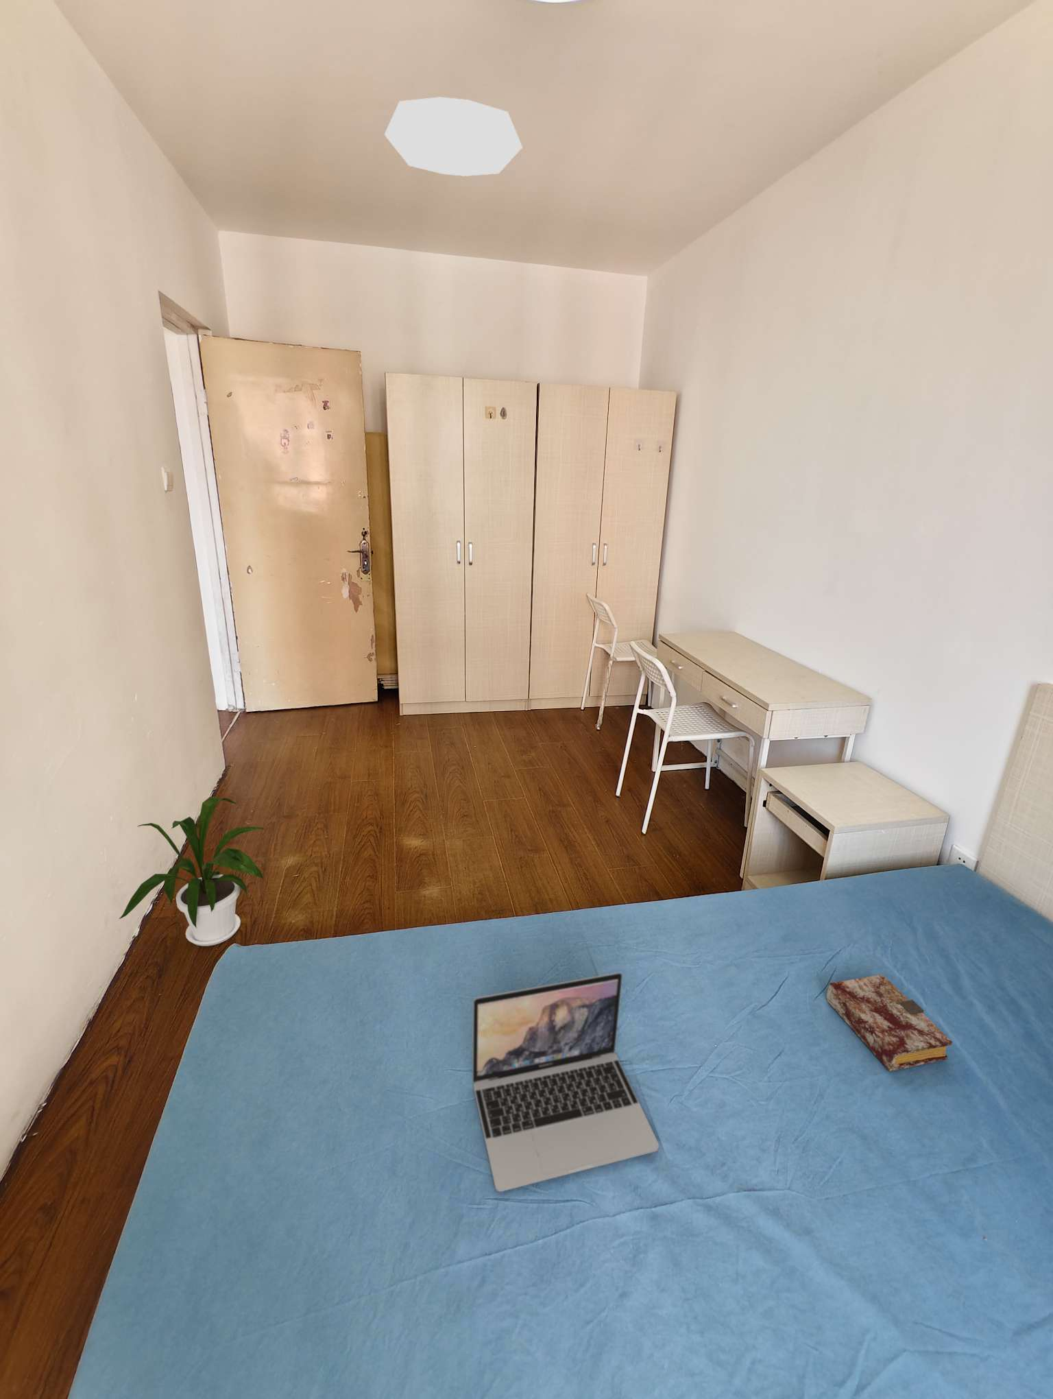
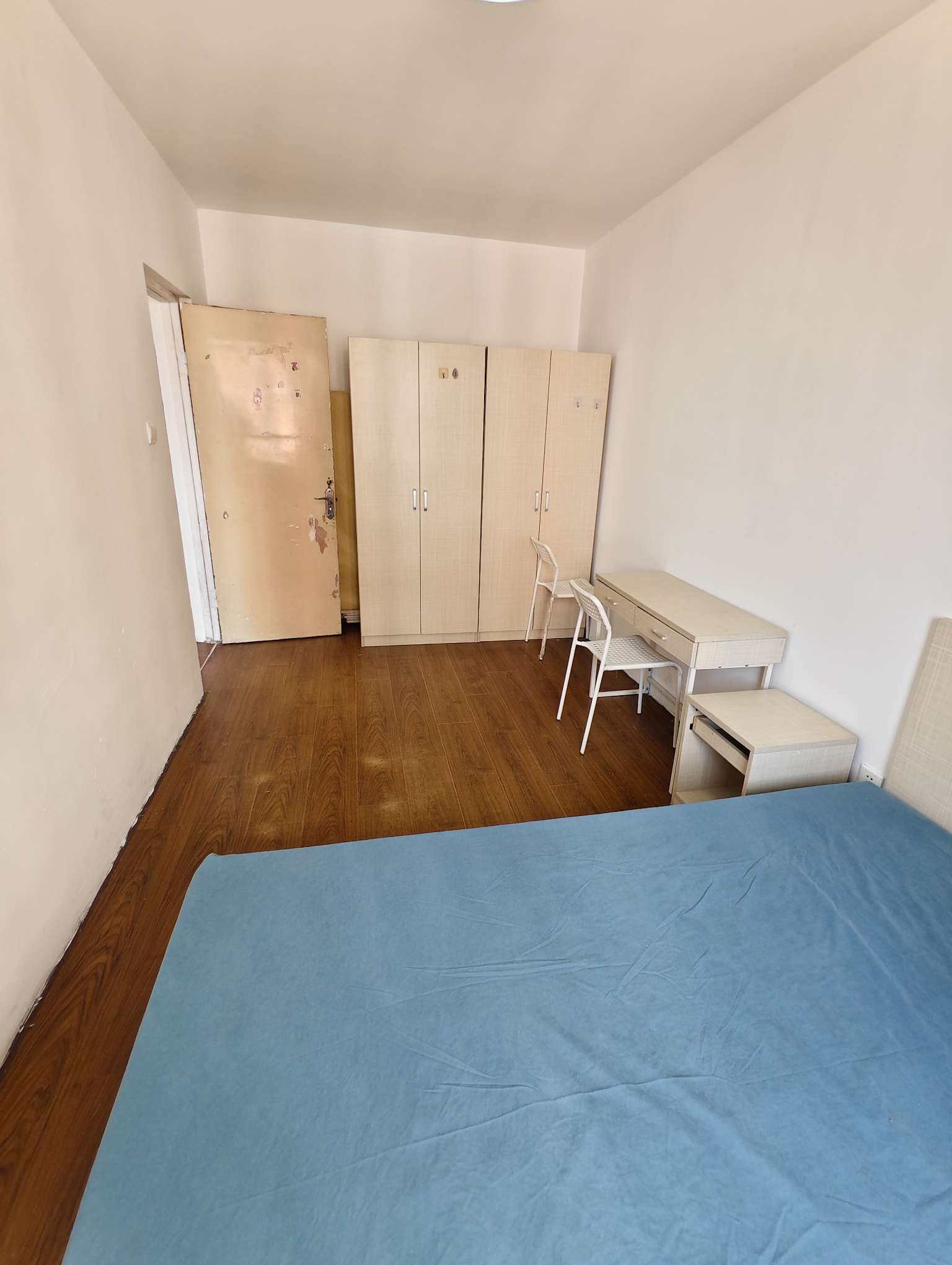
- laptop (564, 1073)
- book (886, 1020)
- house plant (205, 869)
- ceiling light (453, 147)
